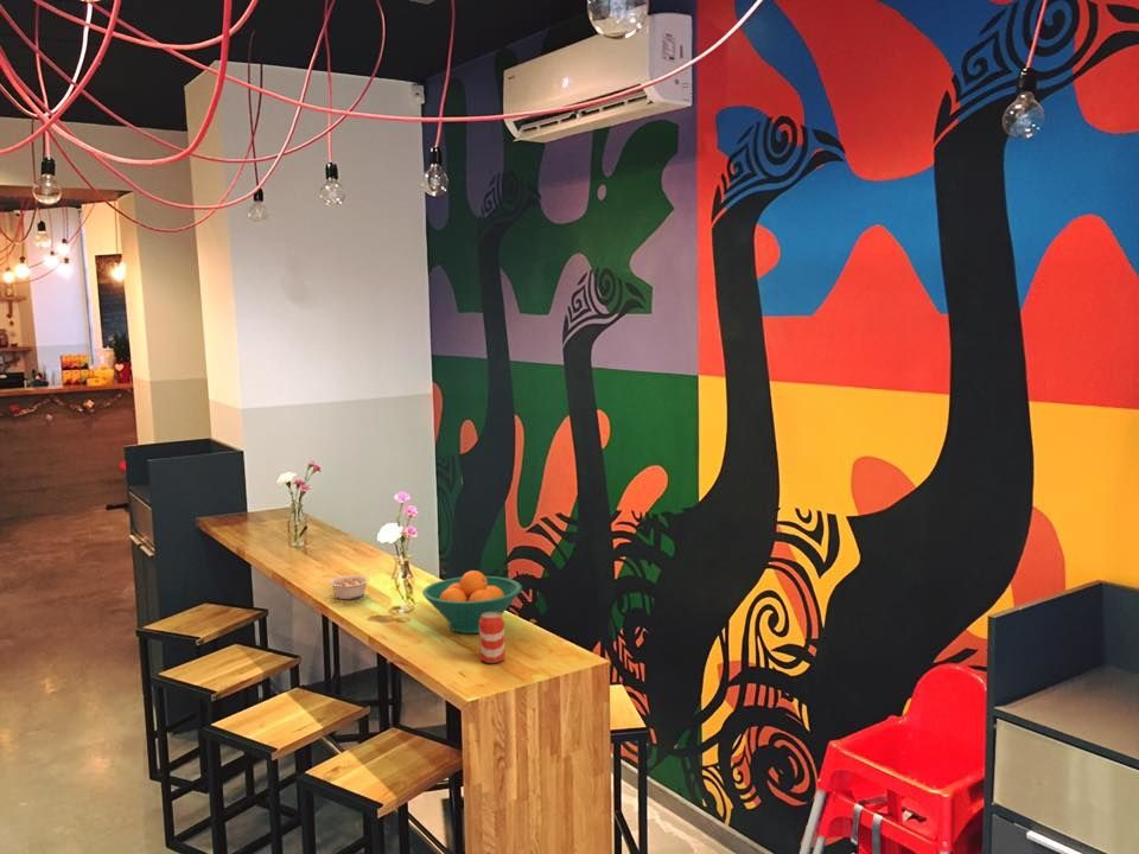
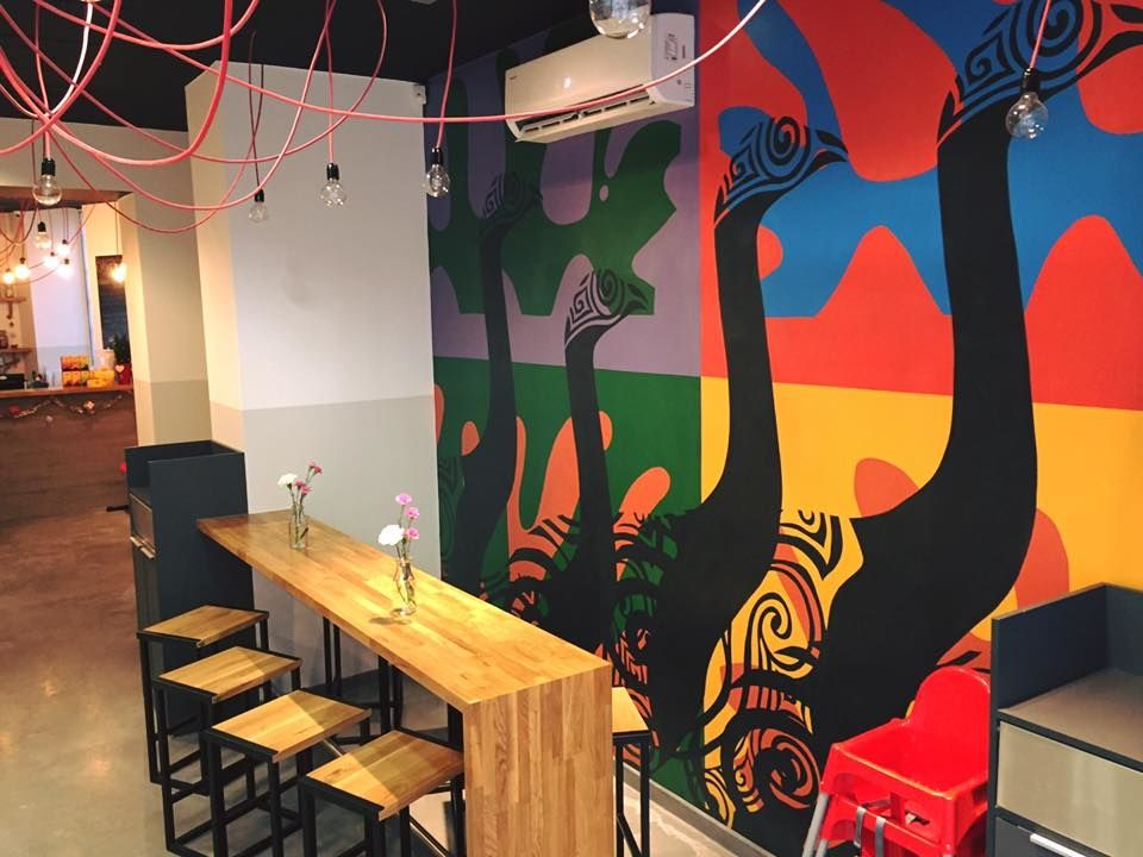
- fruit bowl (472, 599)
- beverage can (491, 637)
- legume (350, 586)
